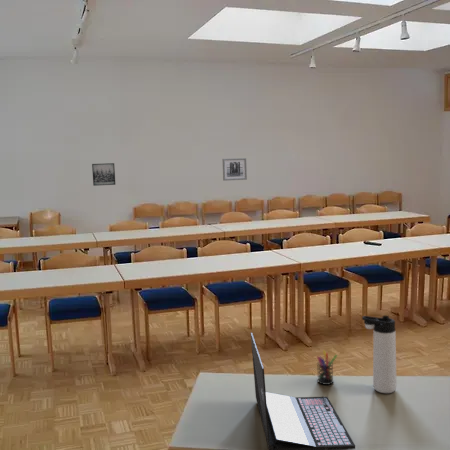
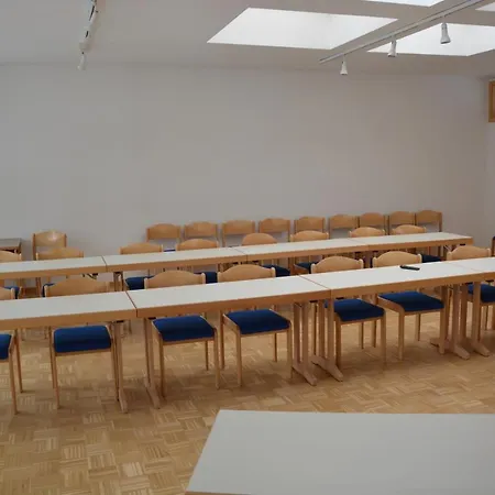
- pen holder (327, 366)
- thermos bottle (379, 353)
- laptop (298, 397)
- wall art (103, 174)
- wall art (234, 169)
